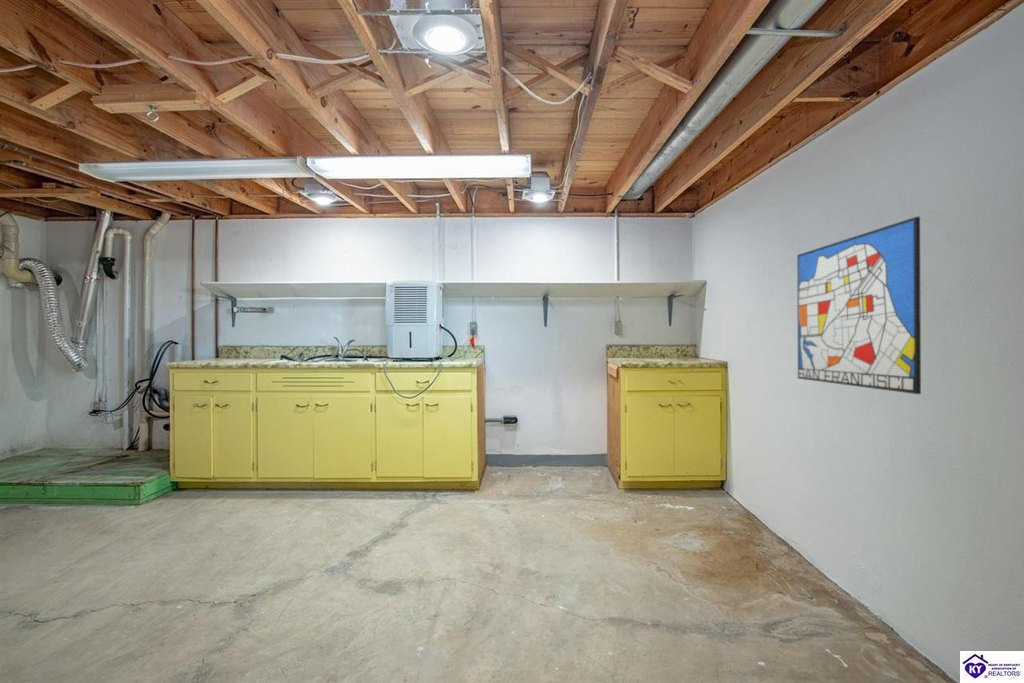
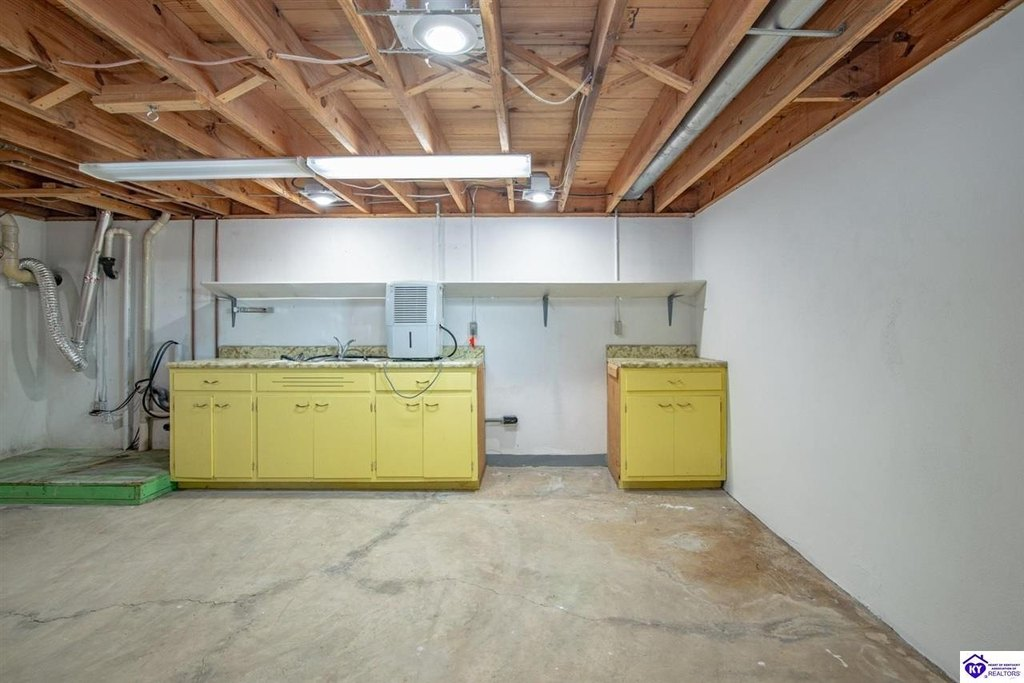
- wall art (847, 312)
